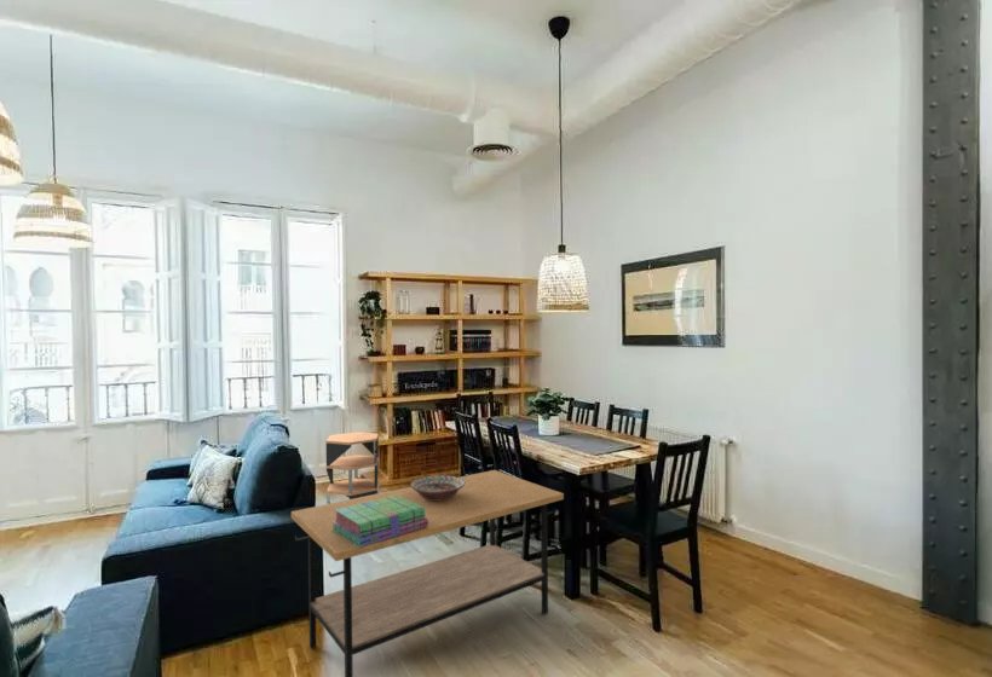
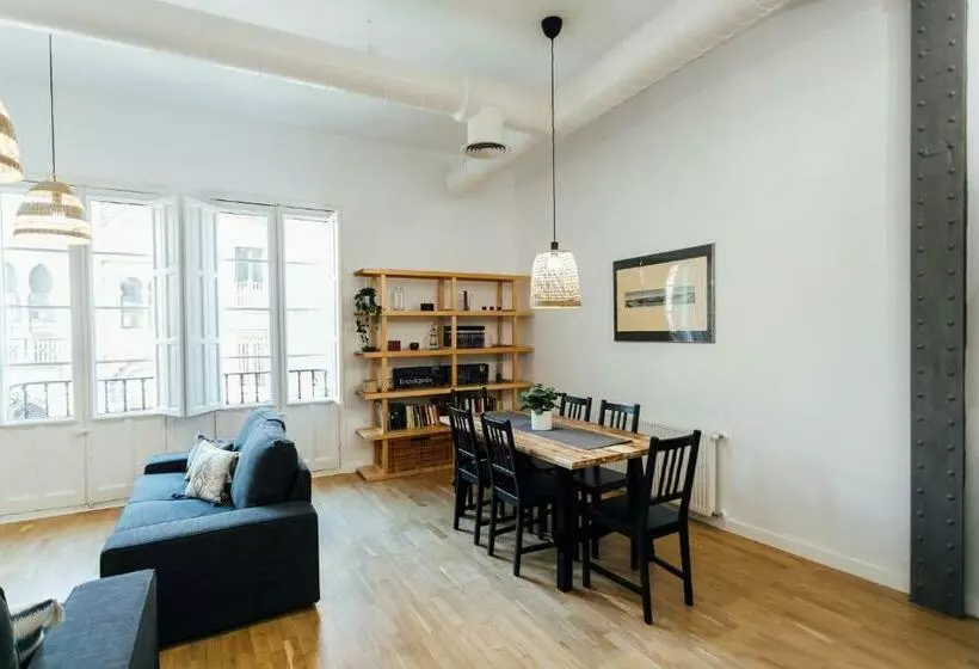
- side table (354, 473)
- stack of books (380, 517)
- coffee table (433, 565)
- decorative bowl (438, 488)
